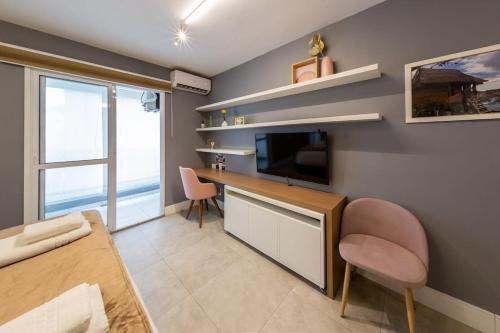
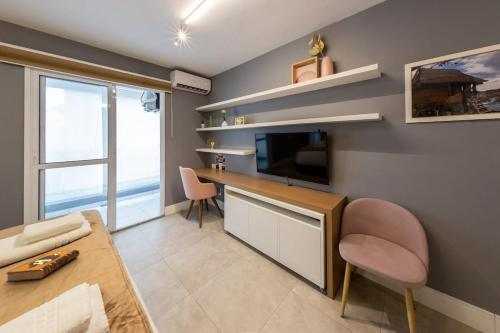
+ hardback book (47, 263)
